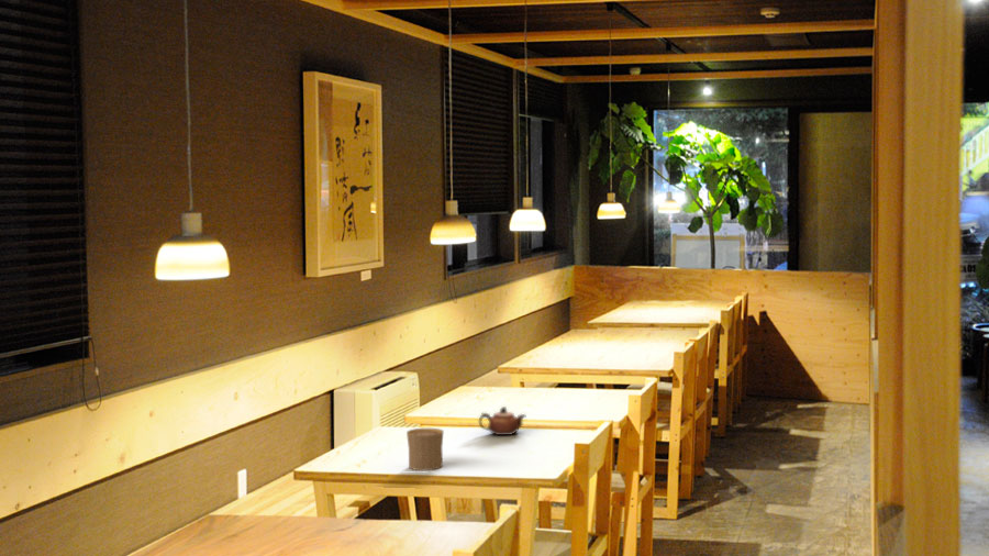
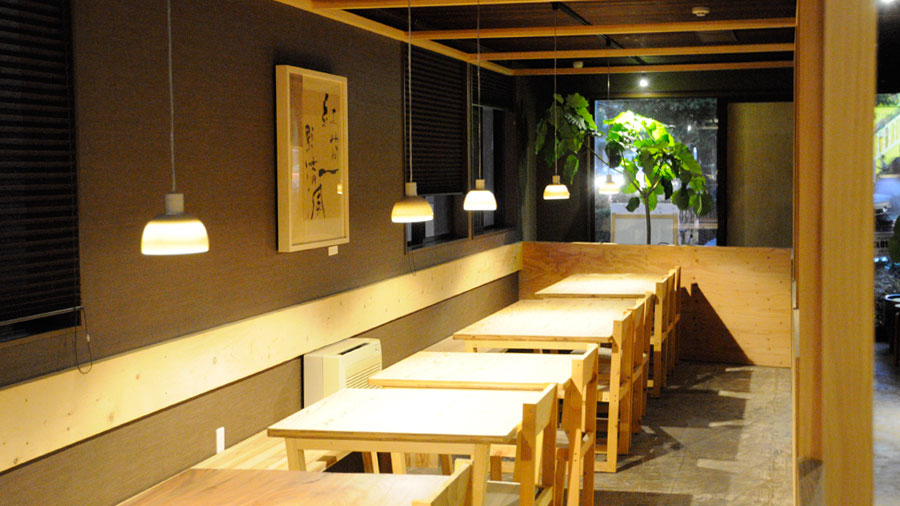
- teapot (502, 420)
- cup (425, 448)
